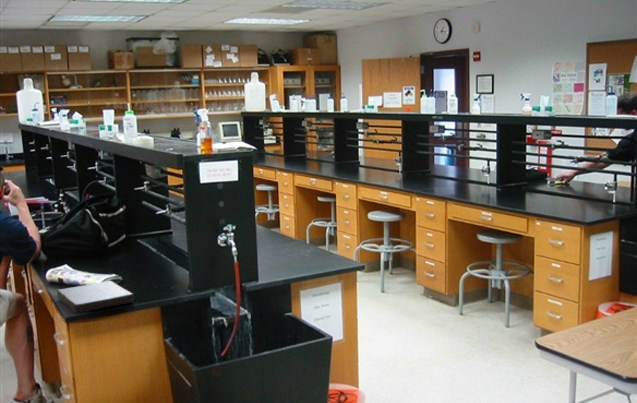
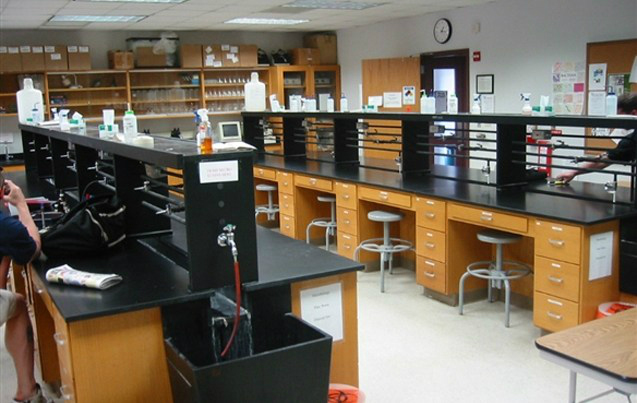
- book (95, 296)
